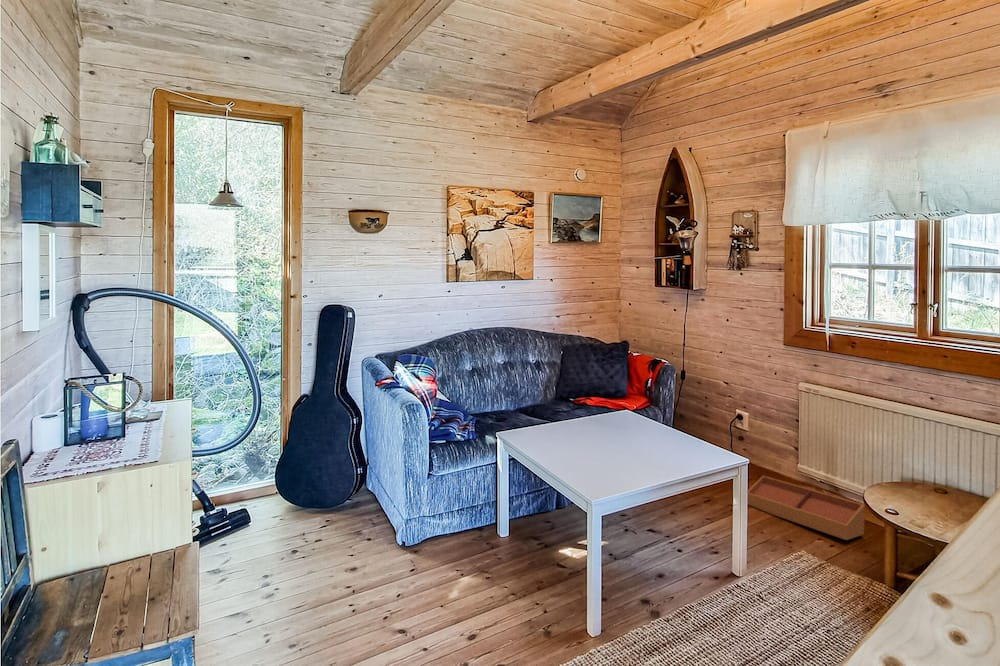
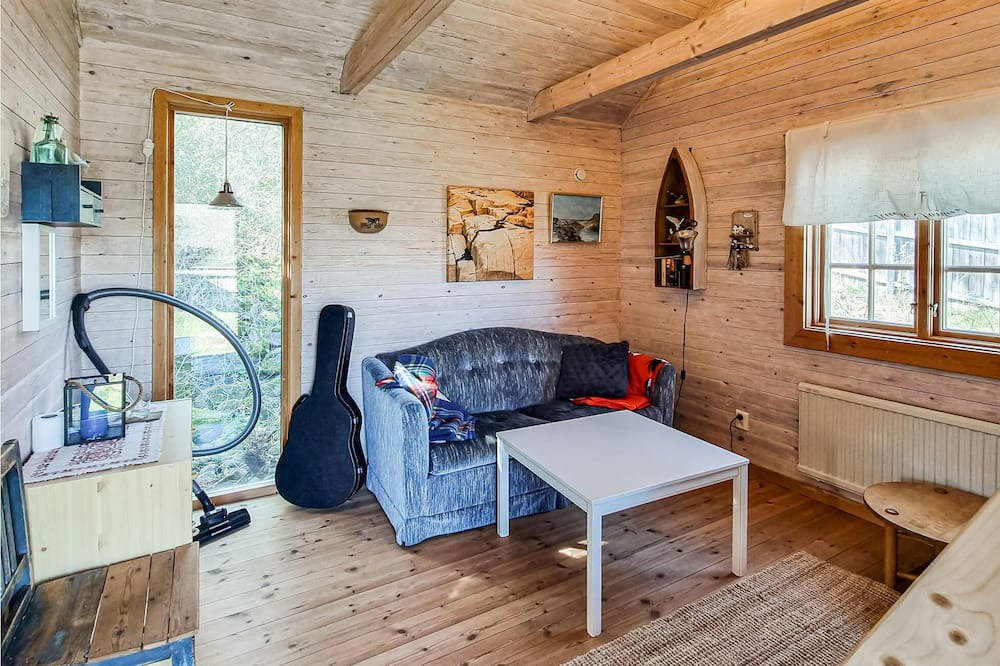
- storage bin (801, 504)
